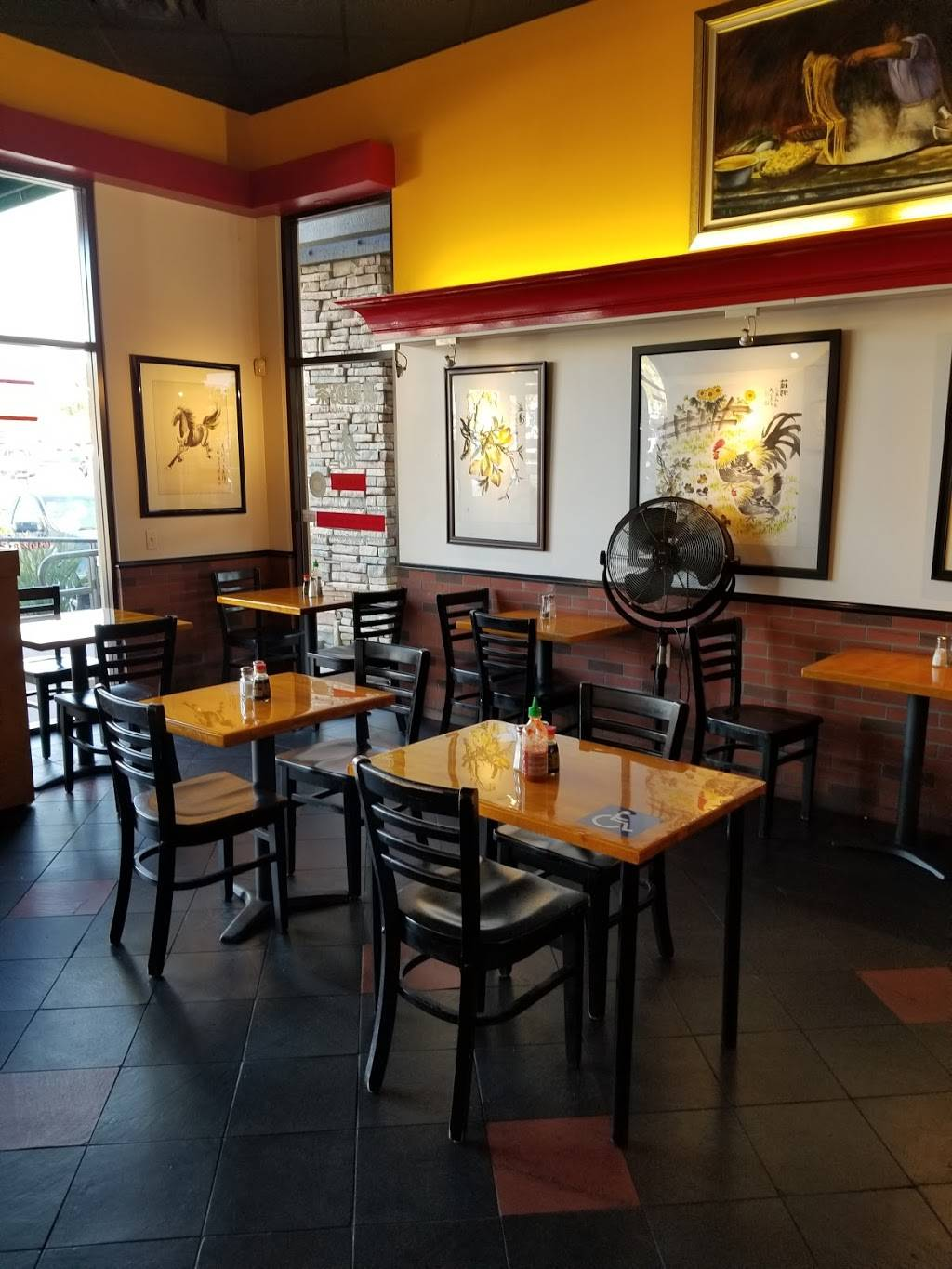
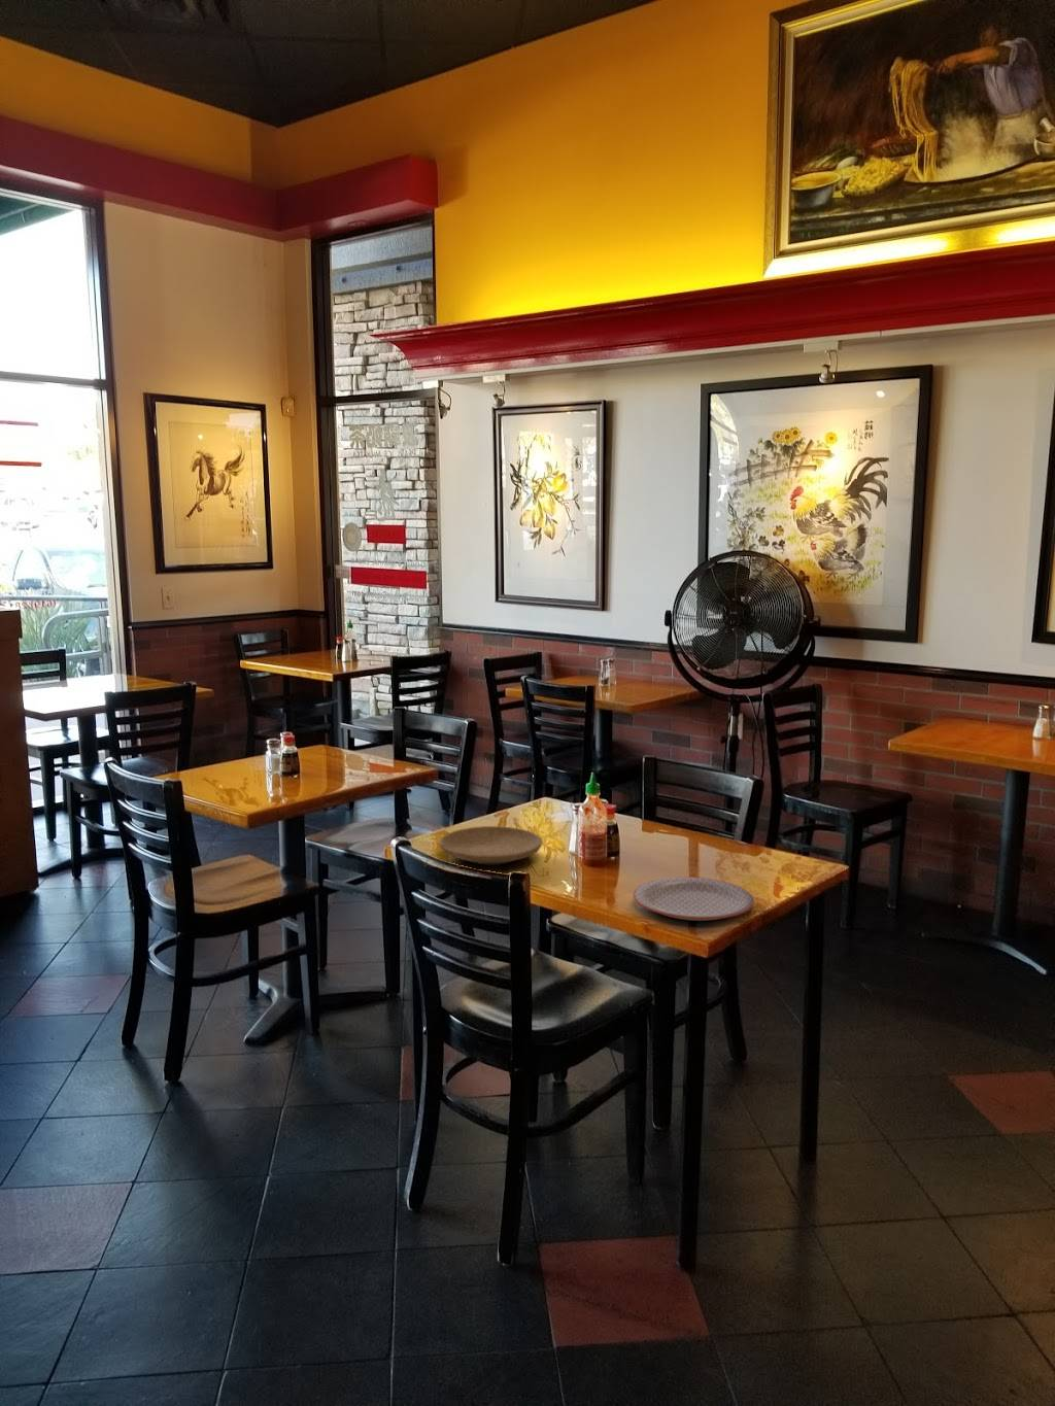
+ plate (693, 901)
+ plate (491, 848)
